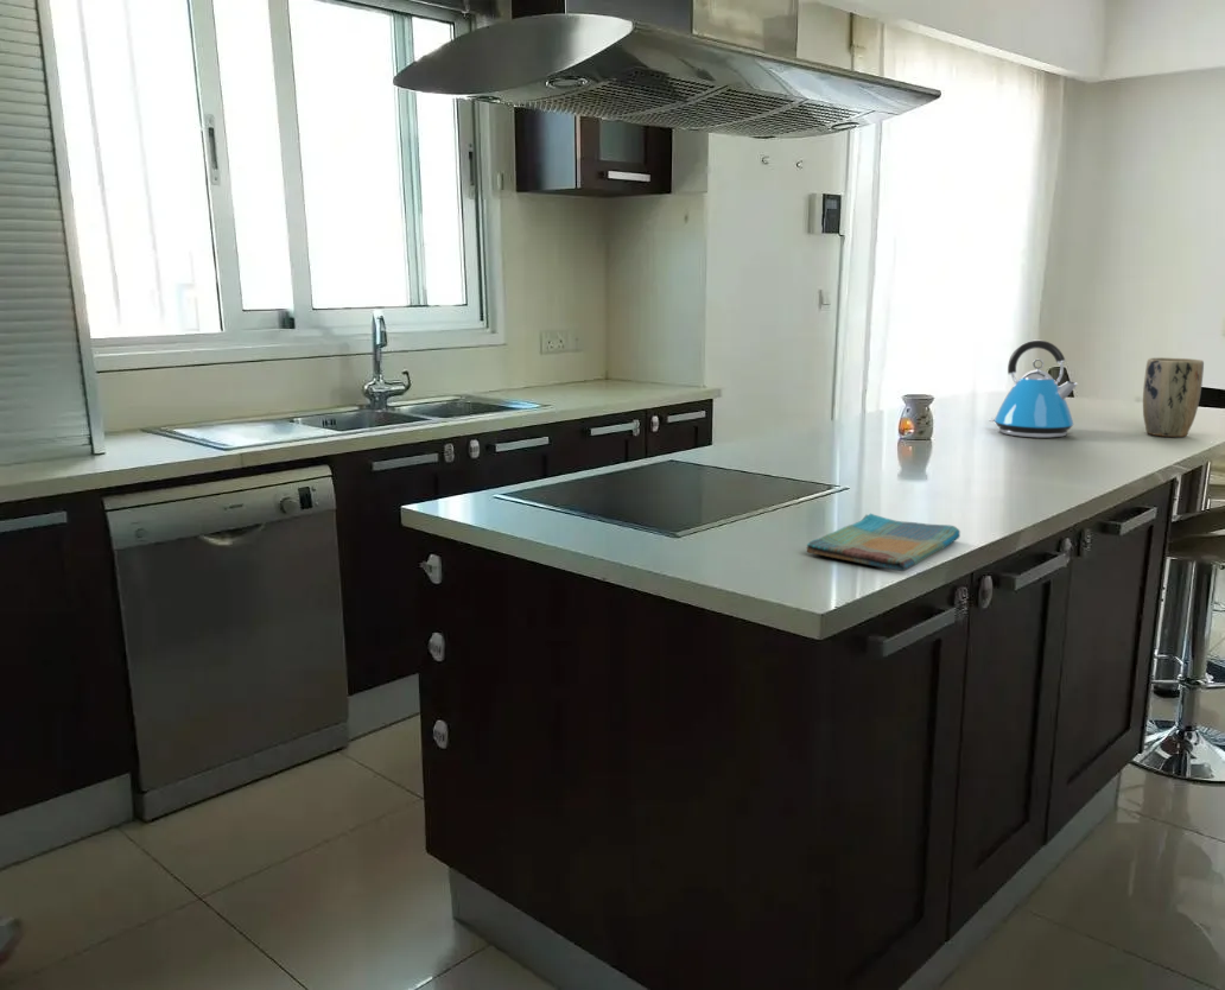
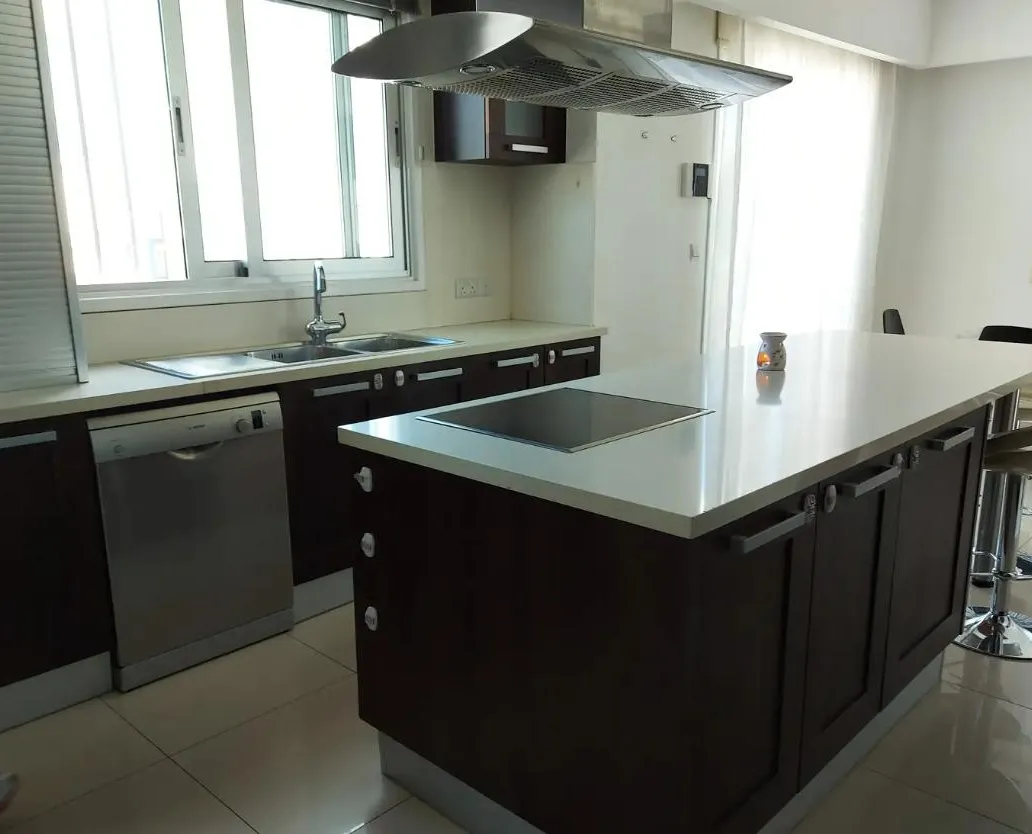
- plant pot (1170, 396)
- dish towel (884, 539)
- kettle (1033, 386)
